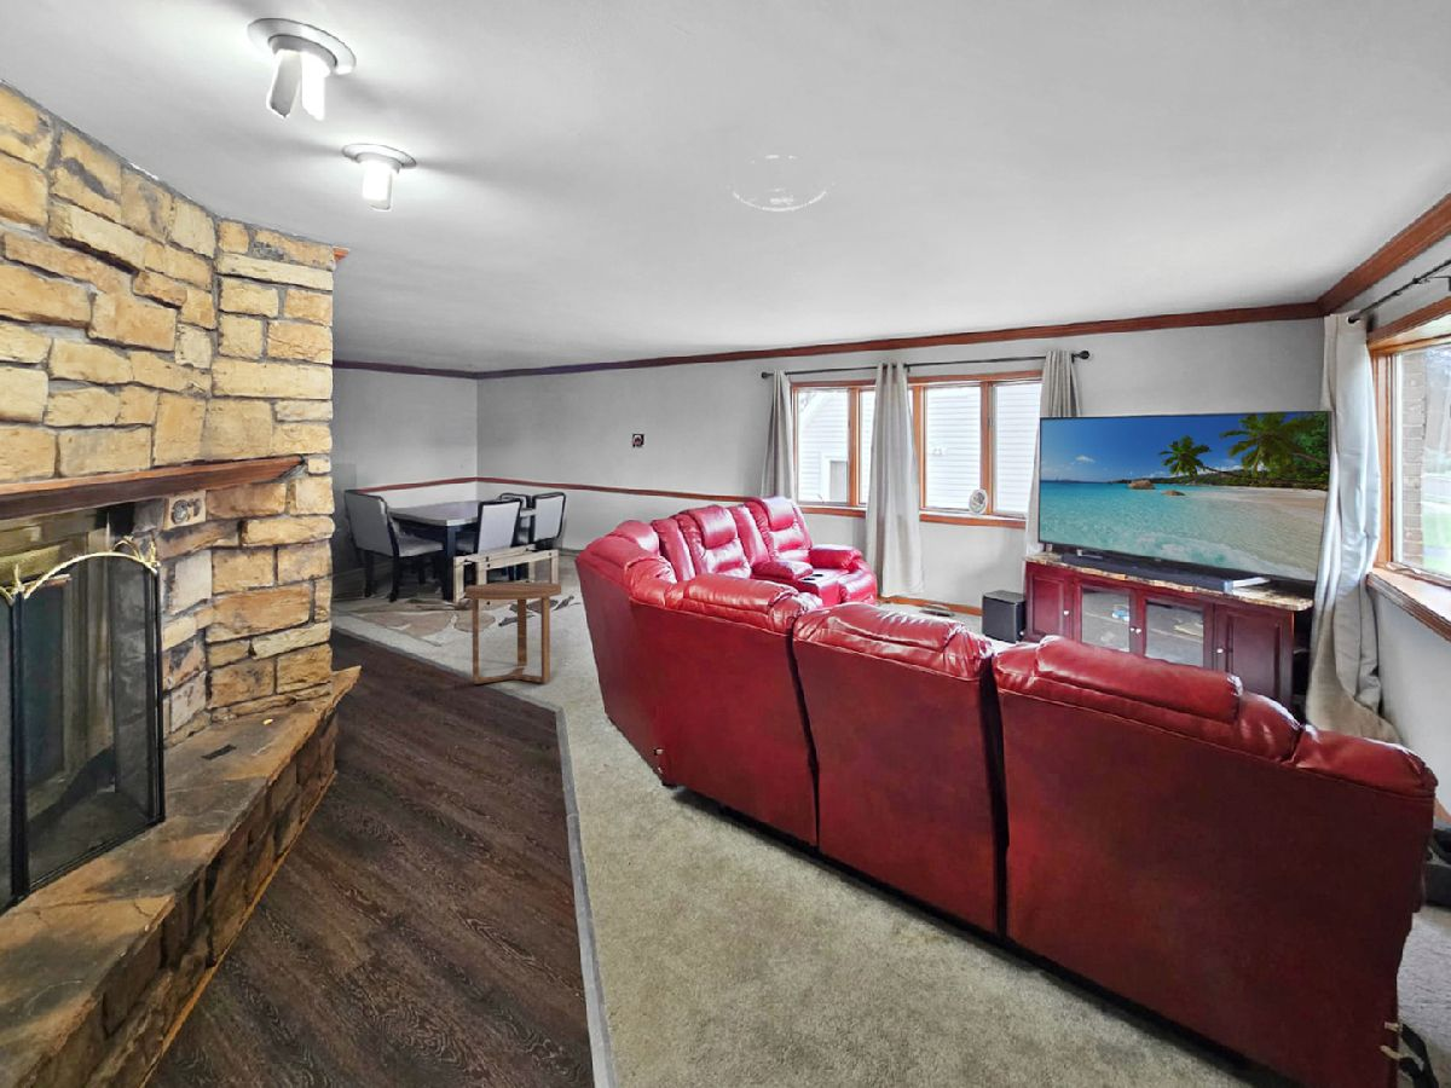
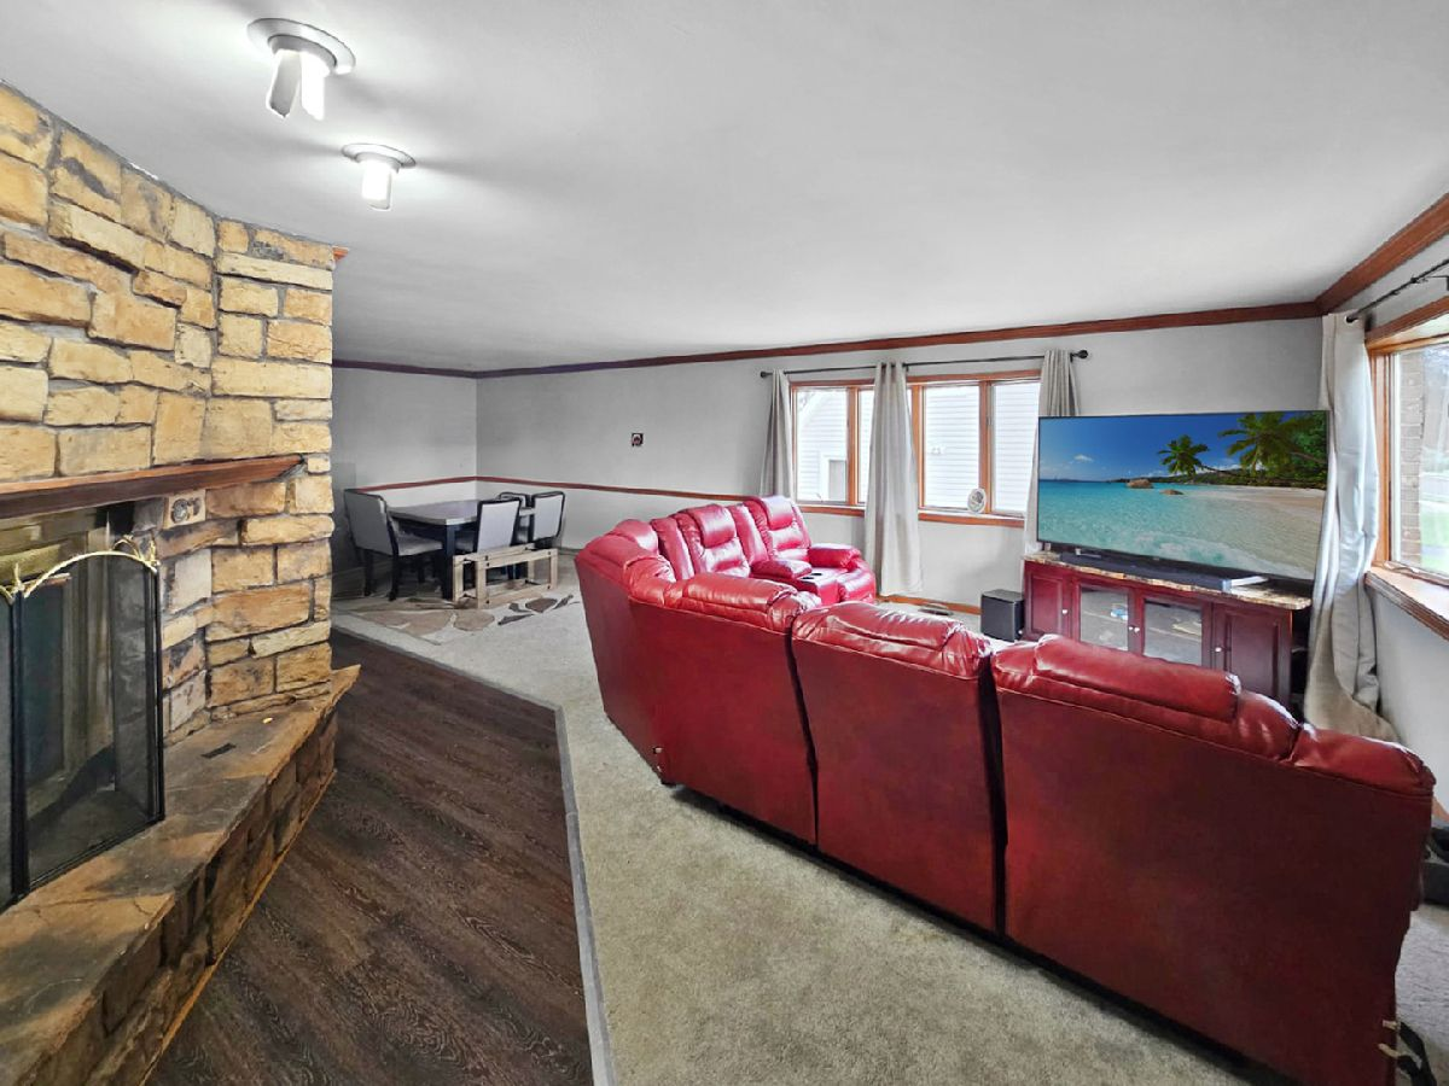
- side table (518, 631)
- ceiling light (780, 189)
